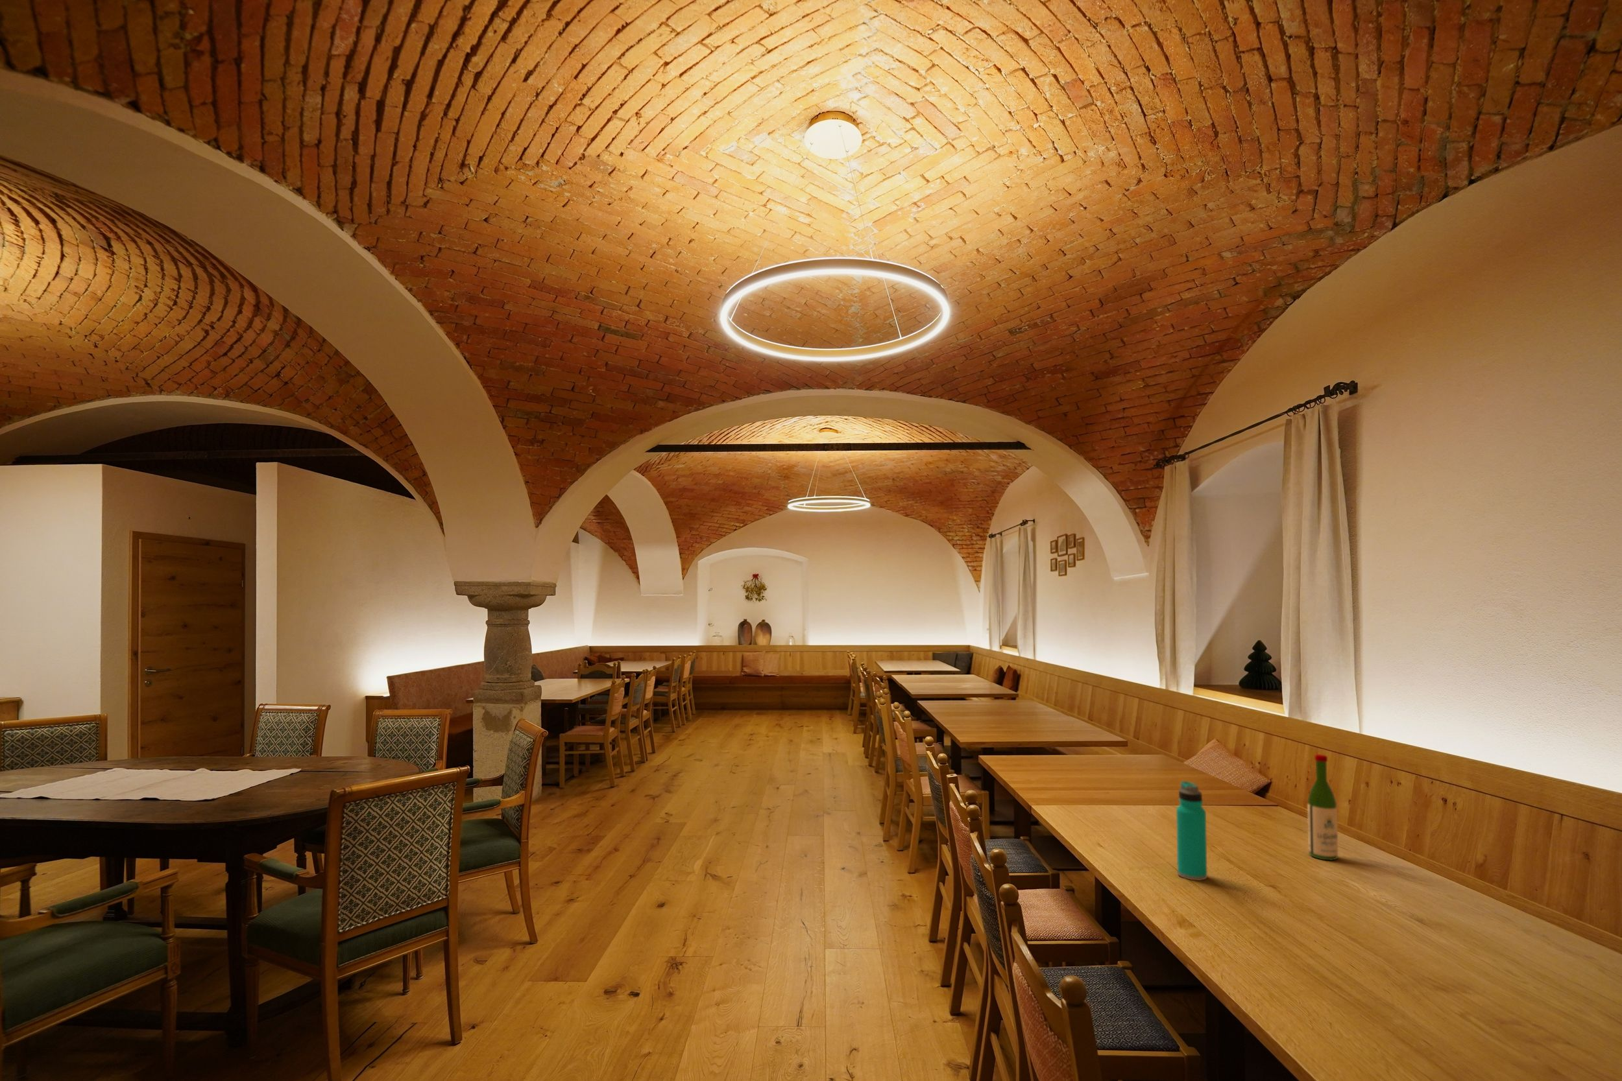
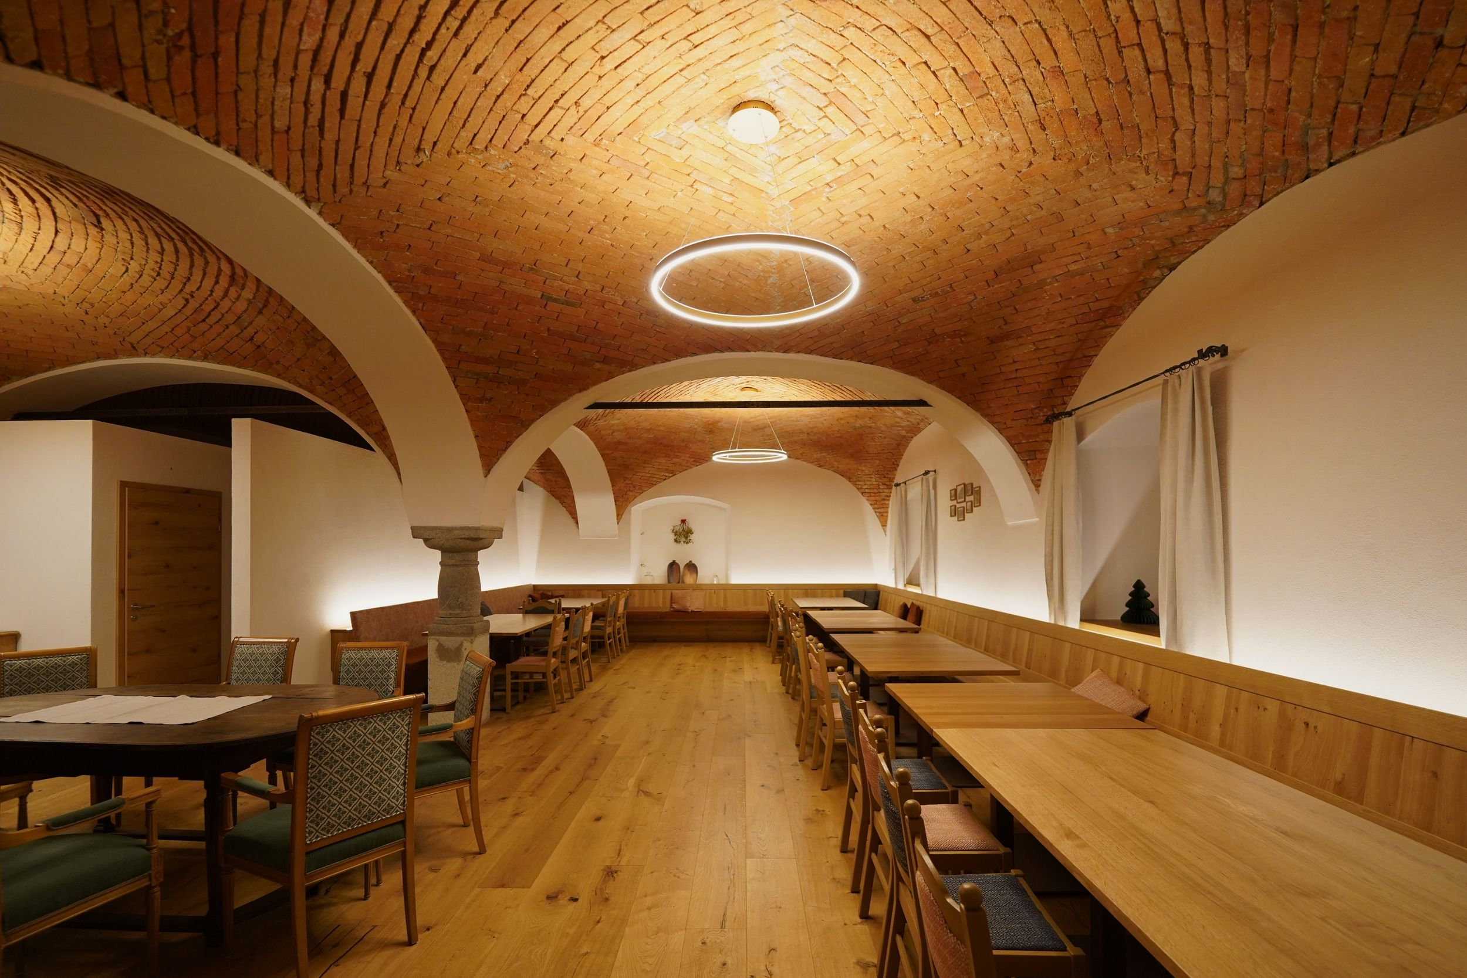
- wine bottle (1321, 806)
- water bottle (1191, 829)
